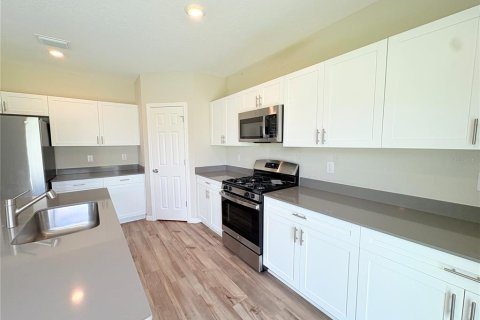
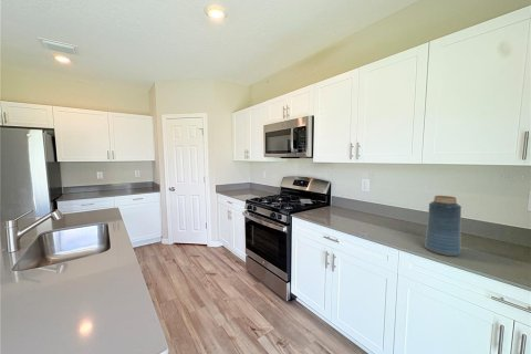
+ vase (442, 223)
